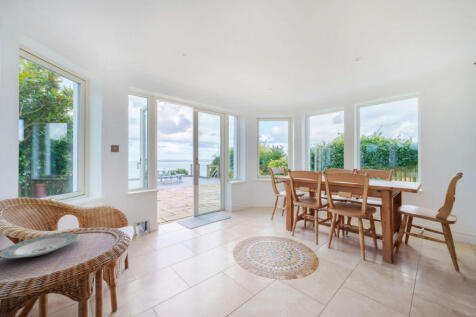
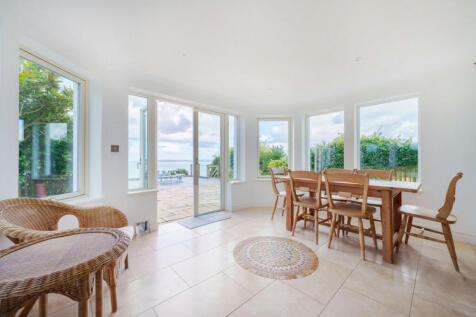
- plate (42, 246)
